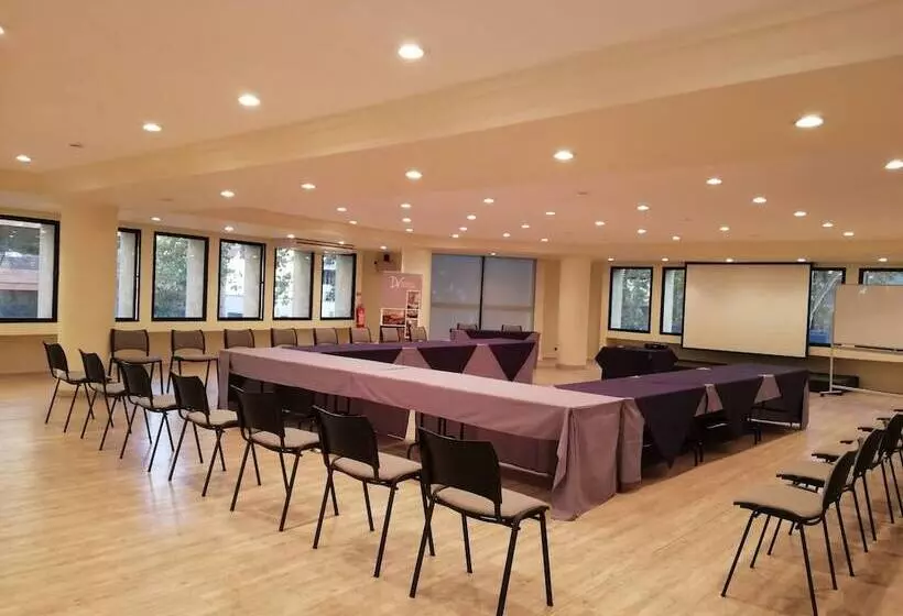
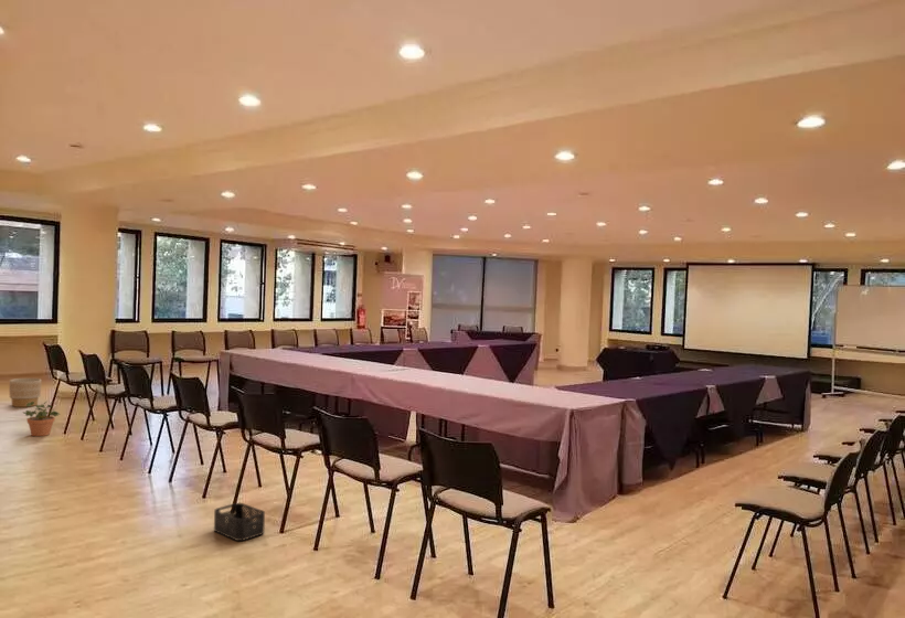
+ storage bin (238, 521)
+ planter (24, 392)
+ potted plant (42, 418)
